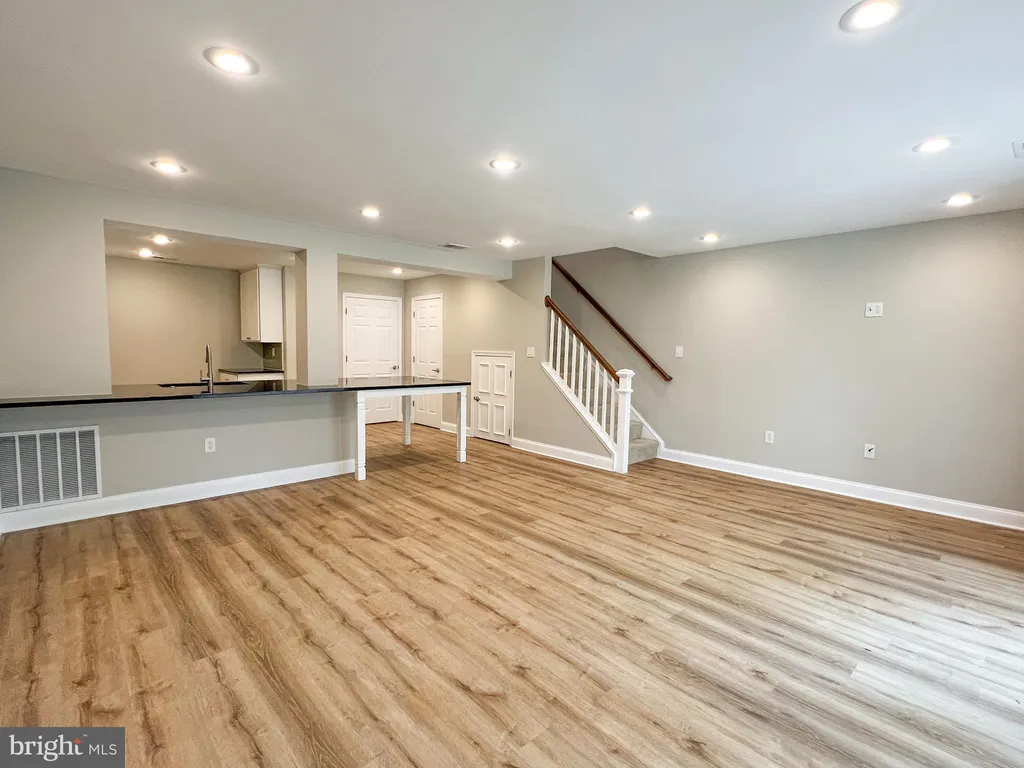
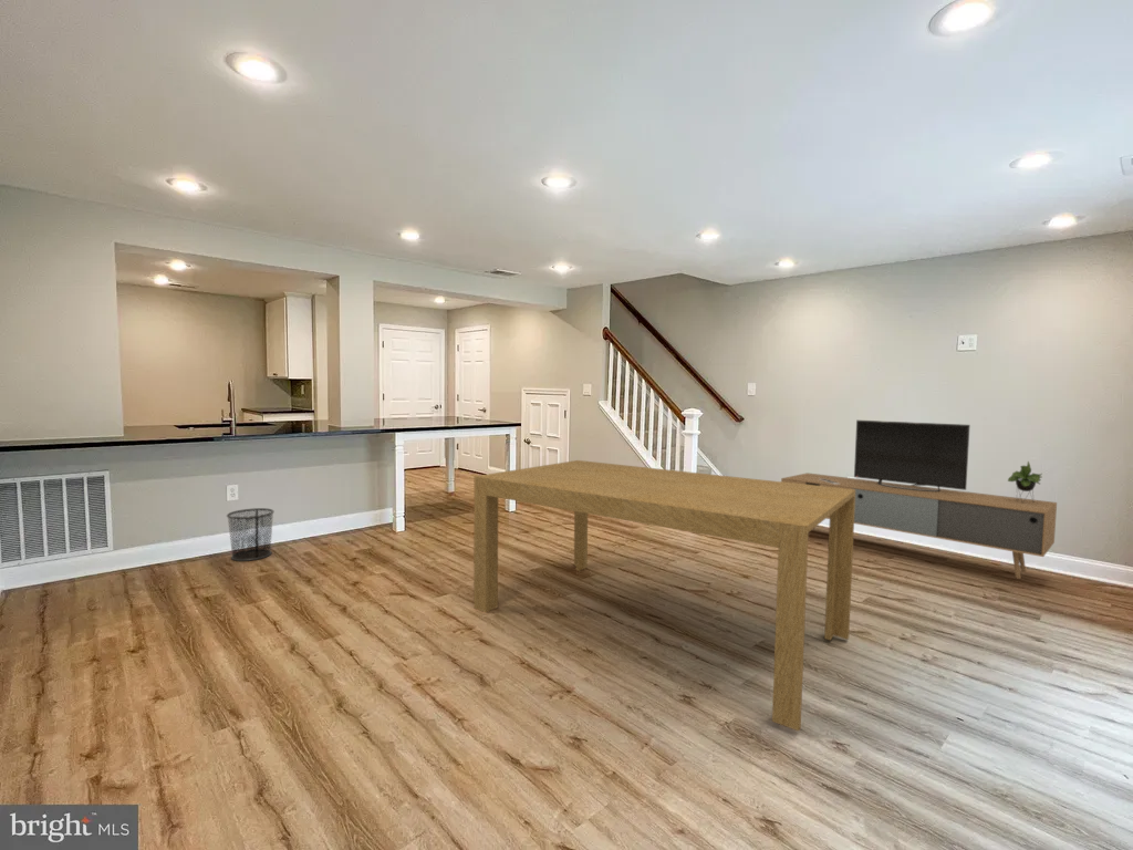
+ media console (904, 486)
+ dining table (658, 526)
+ waste bin (251, 533)
